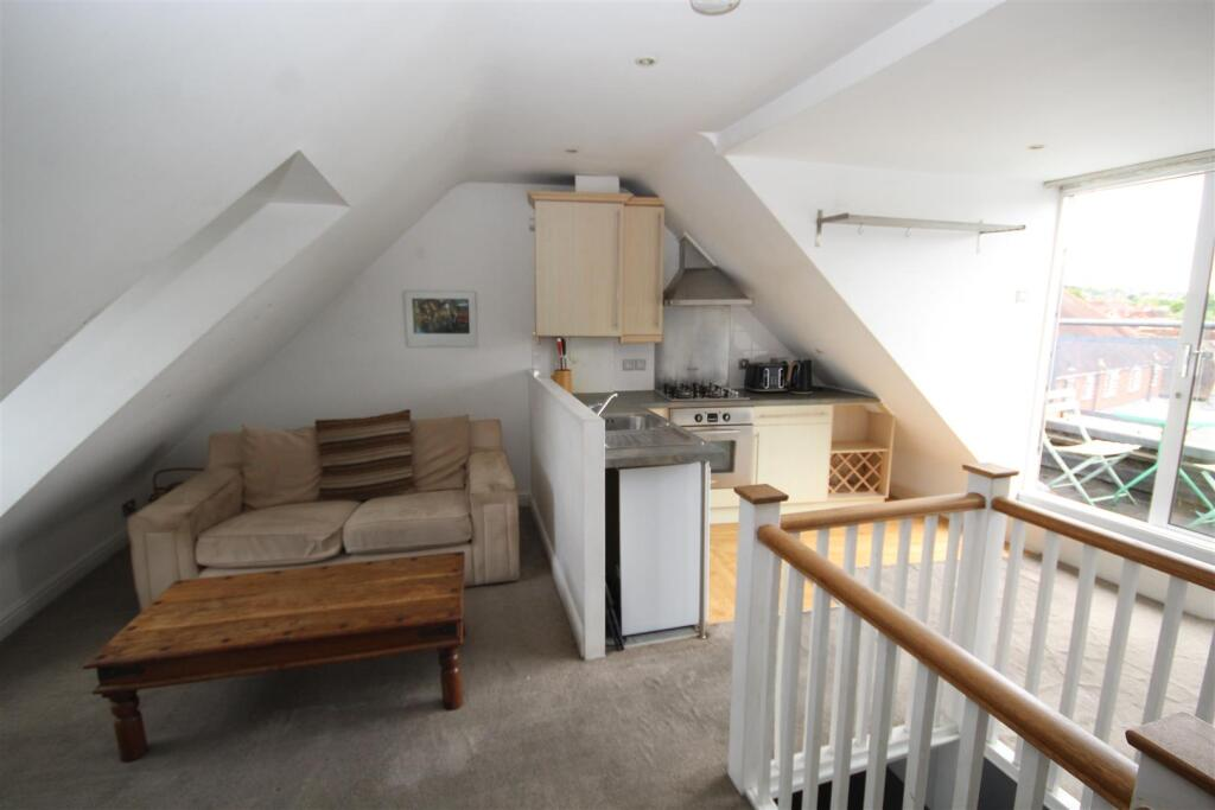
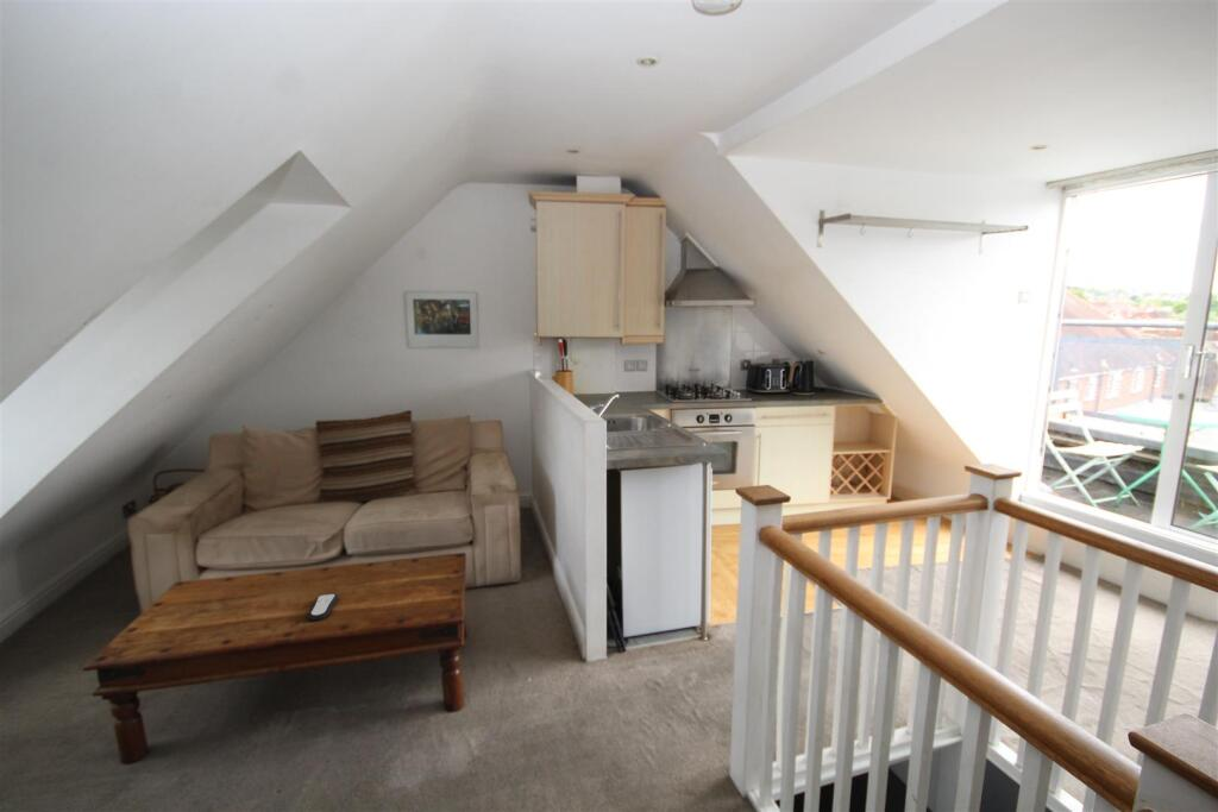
+ remote control (322, 606)
